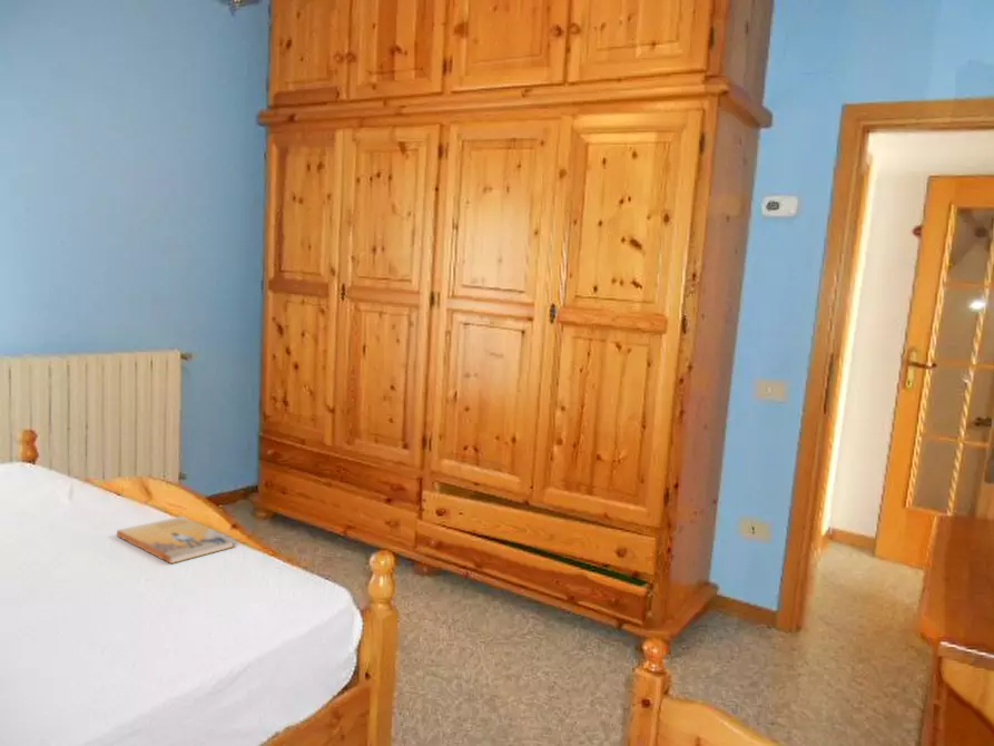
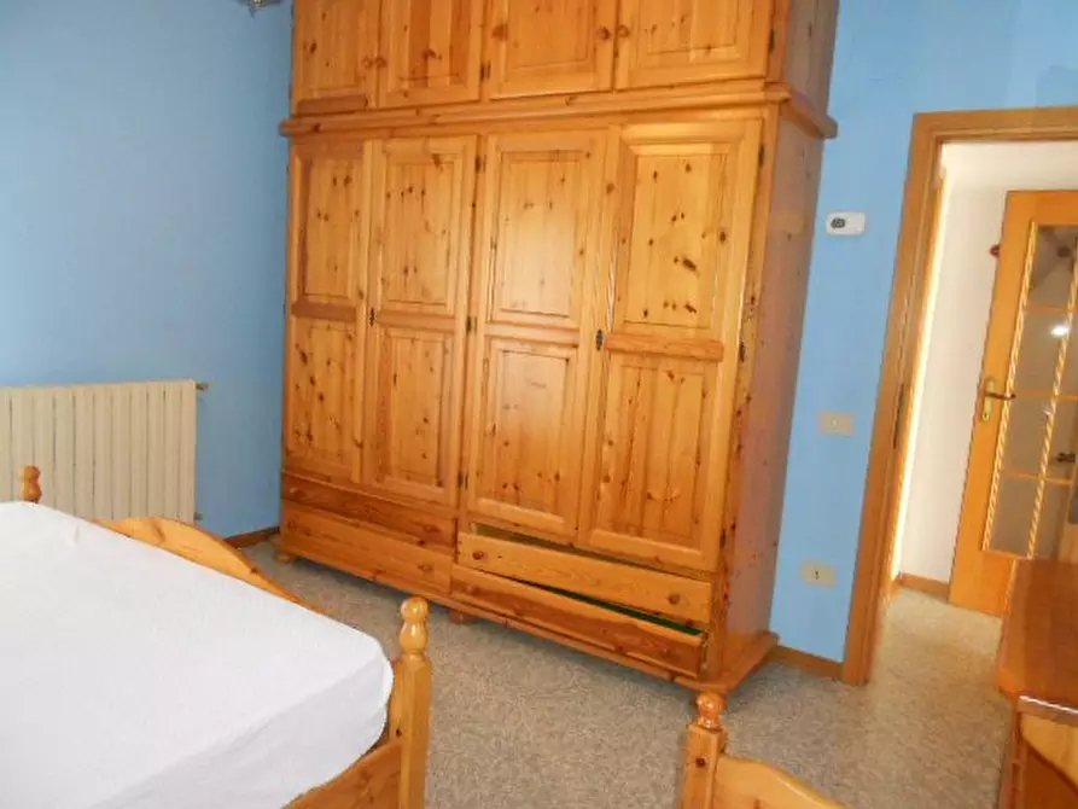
- book (176, 538)
